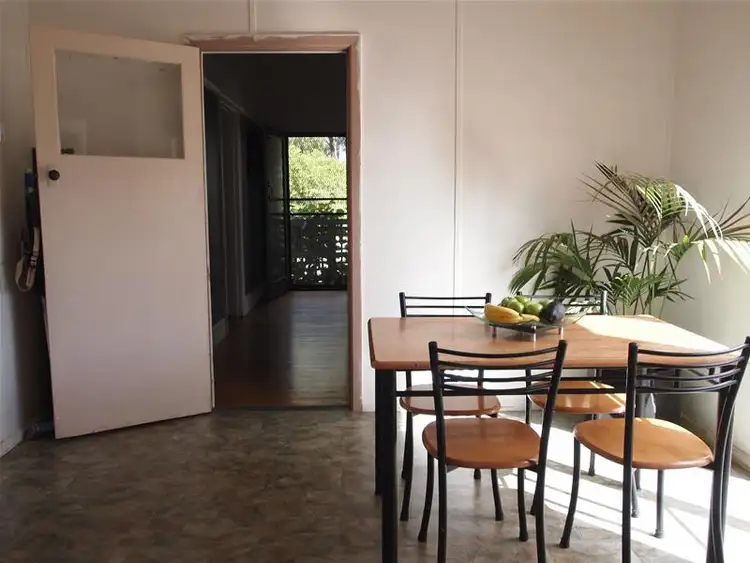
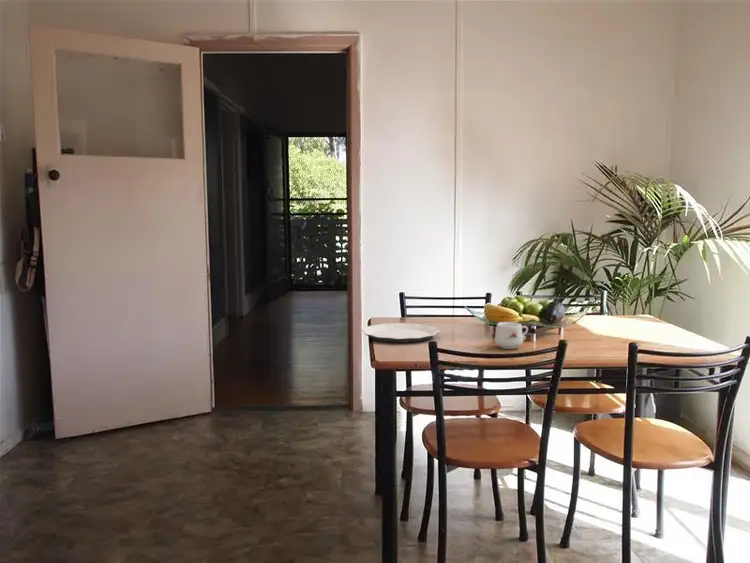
+ plate (400, 333)
+ mug (511, 335)
